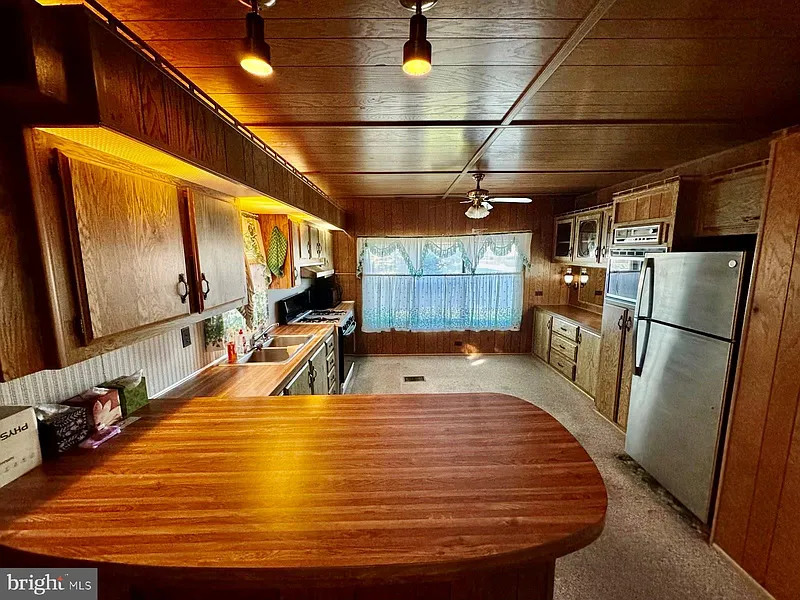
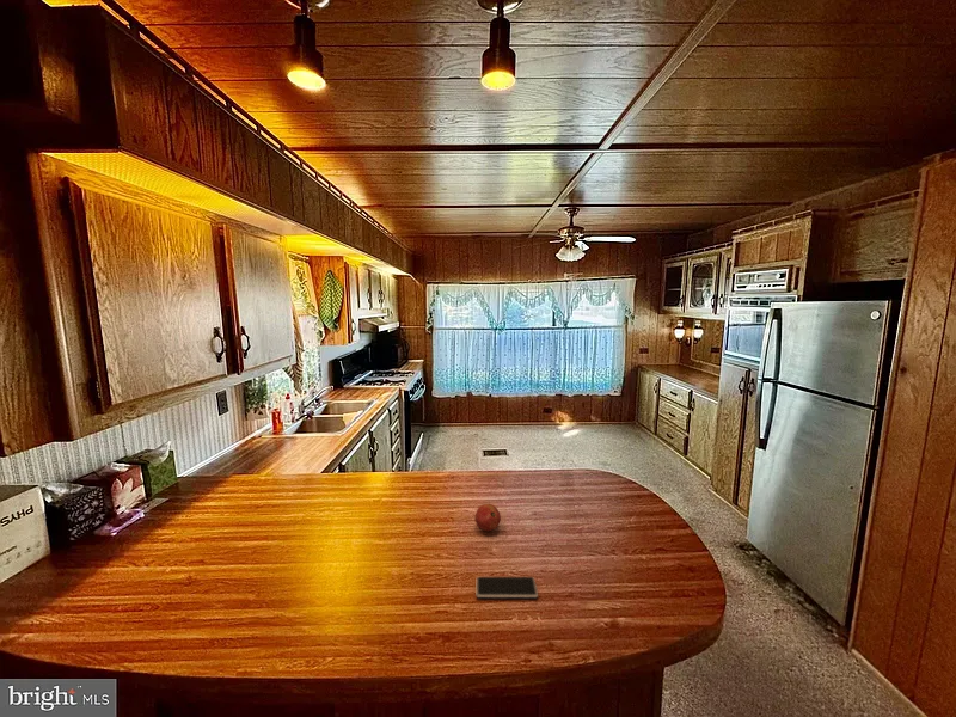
+ smartphone (505, 587)
+ fruit (486, 516)
